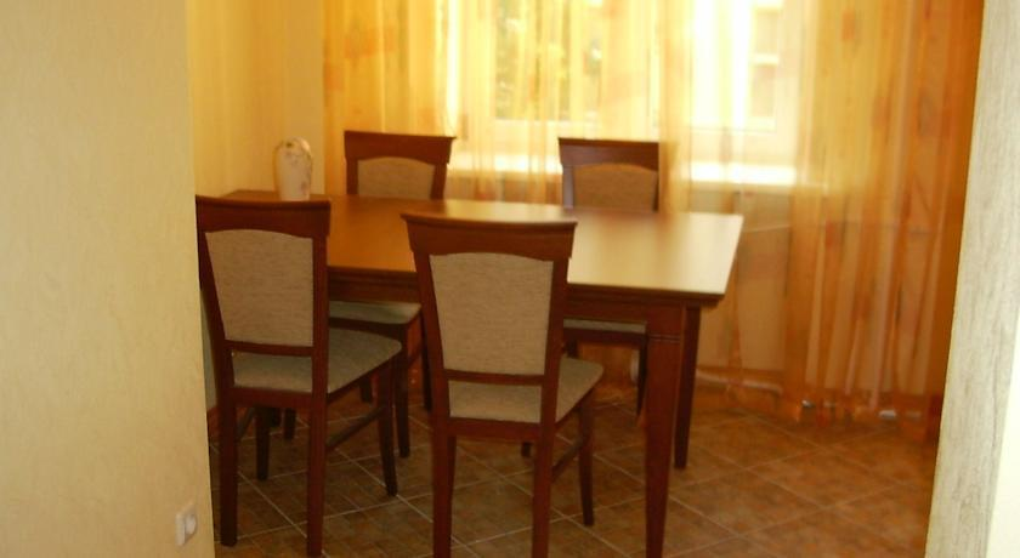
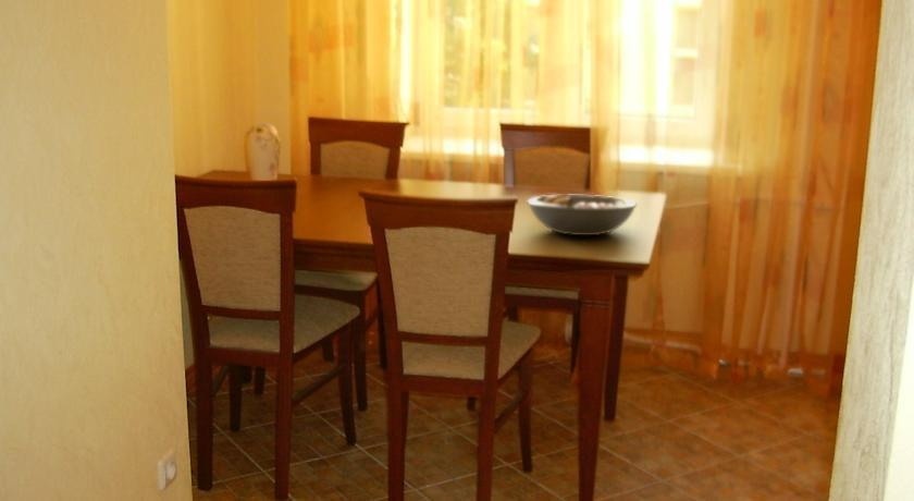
+ fruit bowl (581, 212)
